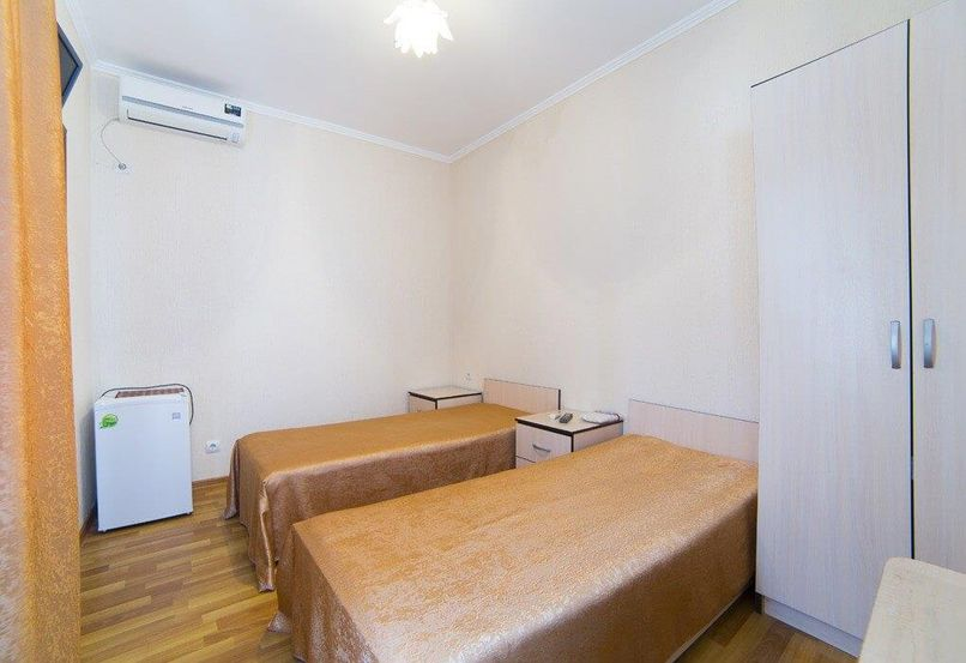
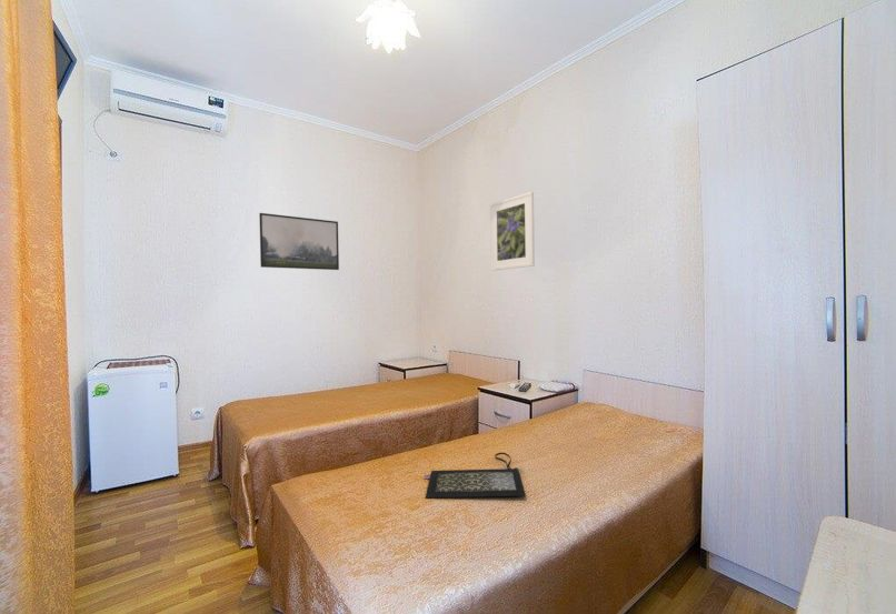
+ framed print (301, 242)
+ clutch bag (479, 480)
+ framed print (510, 233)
